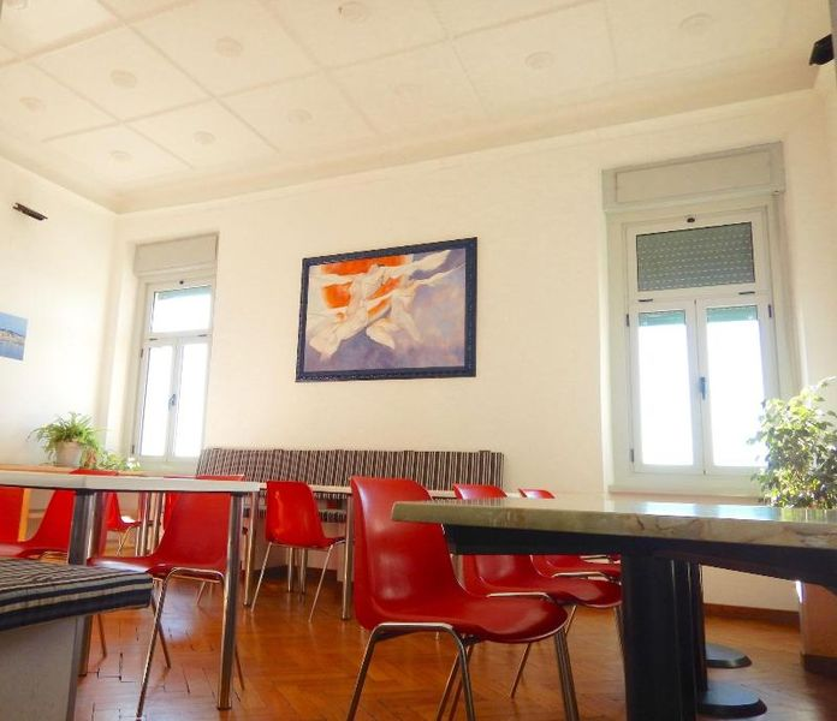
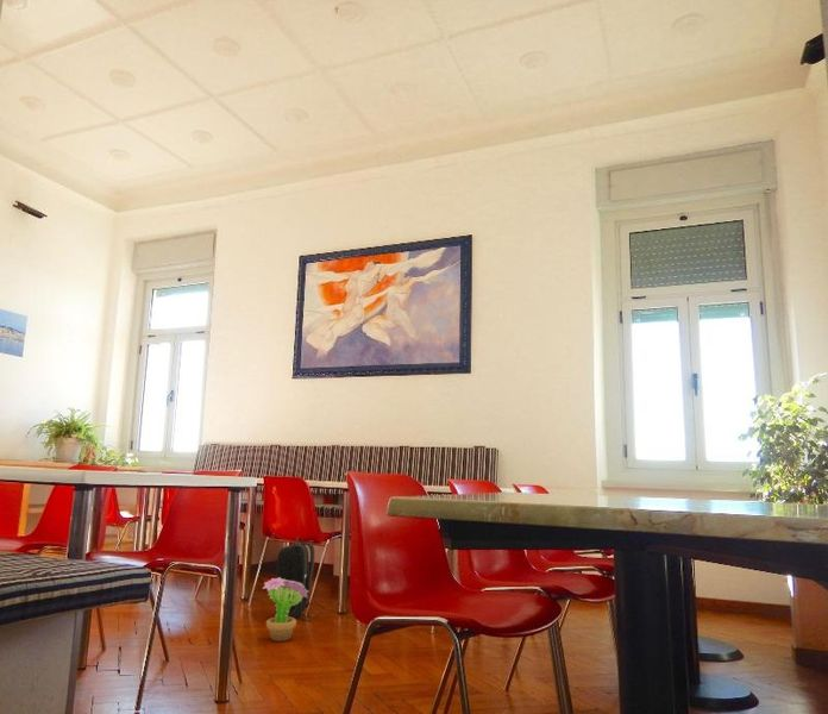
+ decorative plant (284, 606)
+ backpack (299, 577)
